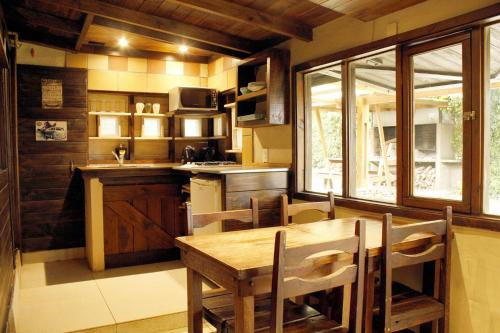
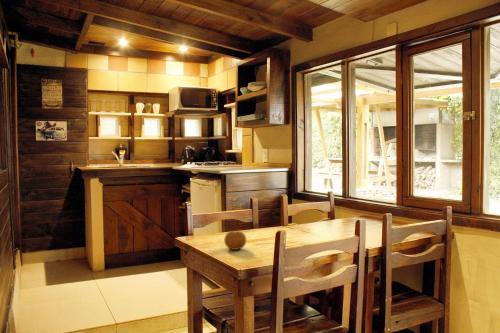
+ fruit (235, 239)
